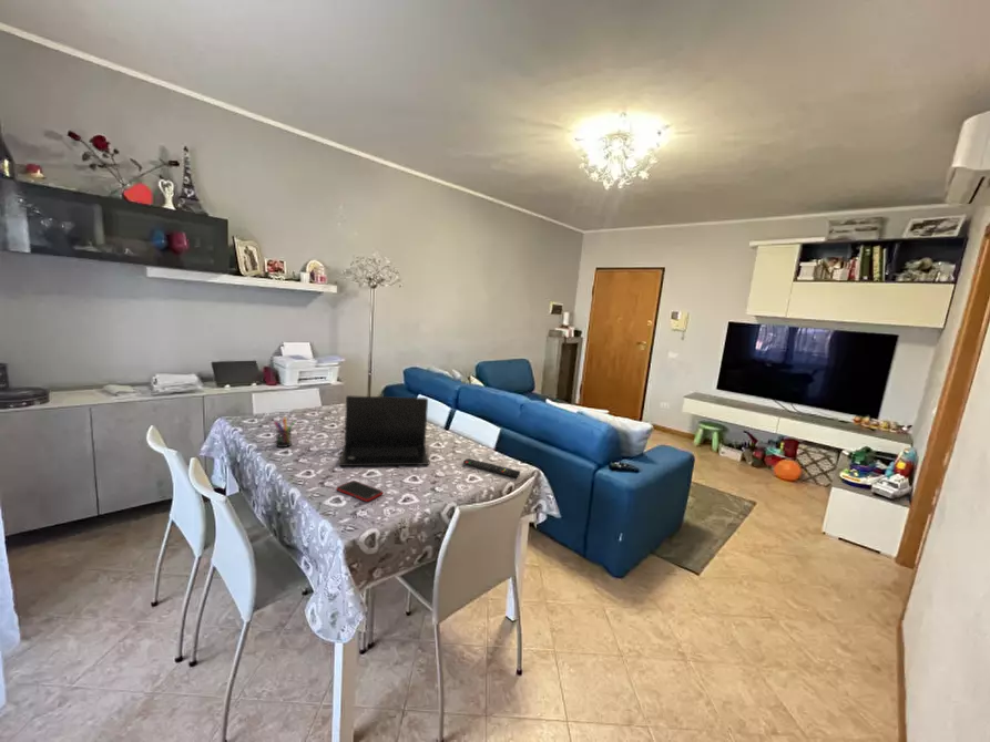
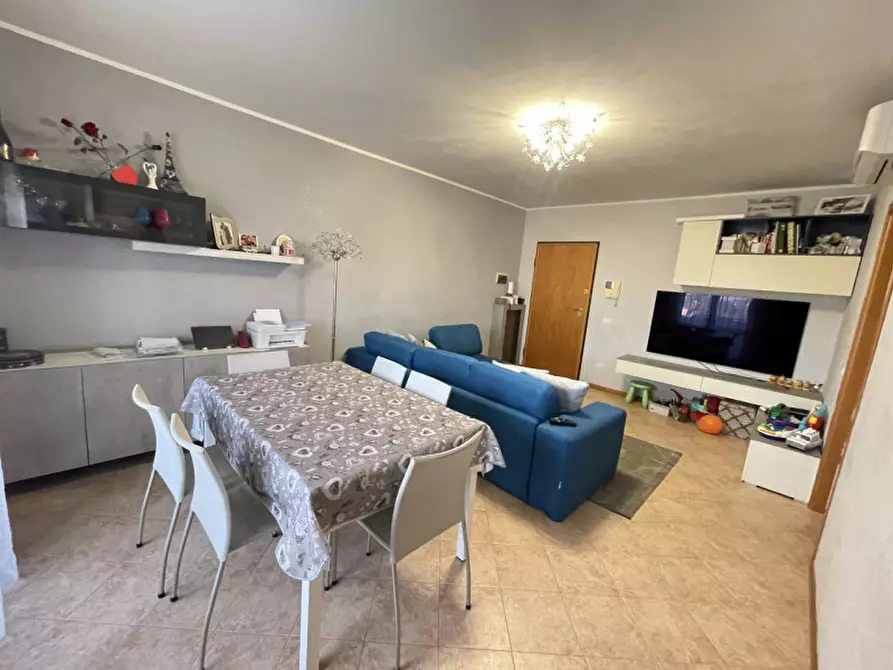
- cell phone (359, 491)
- laptop (386, 430)
- remote control (490, 467)
- pen holder (285, 431)
